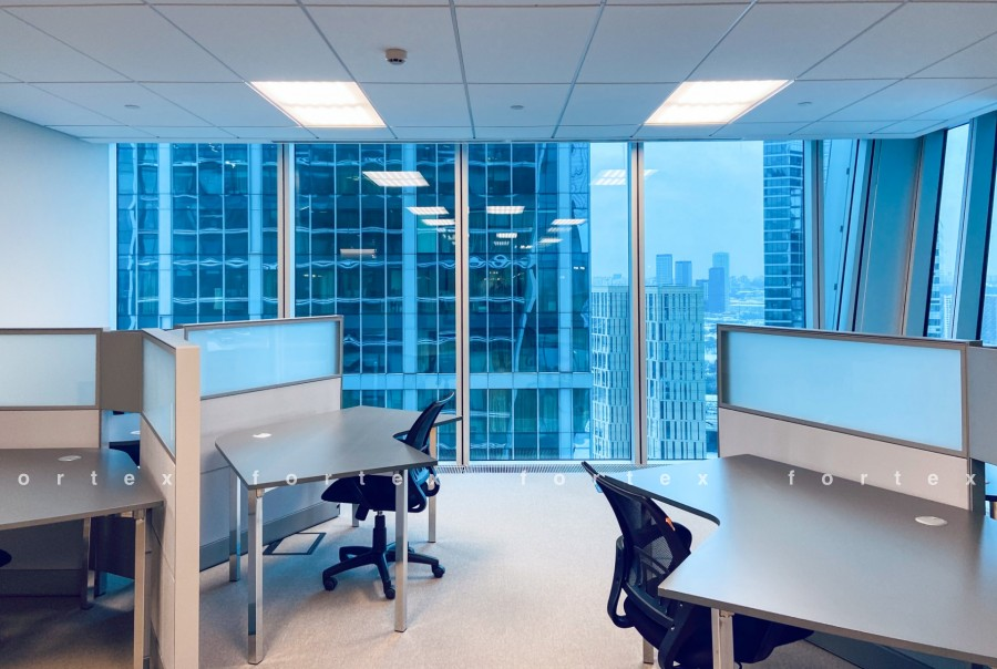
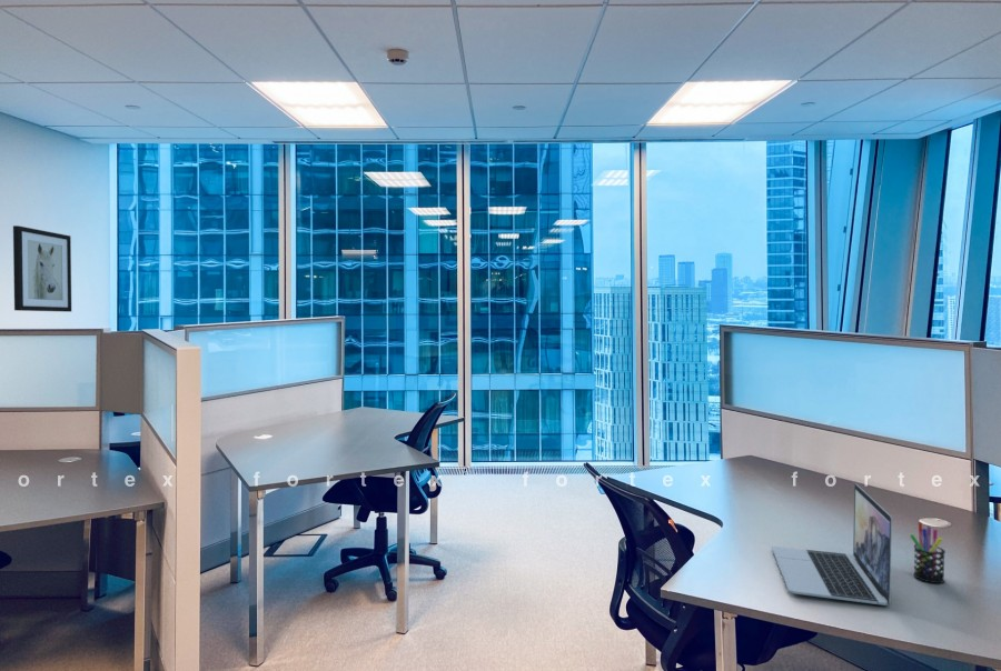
+ laptop (824, 551)
+ pen holder (925, 551)
+ wall art (43, 271)
